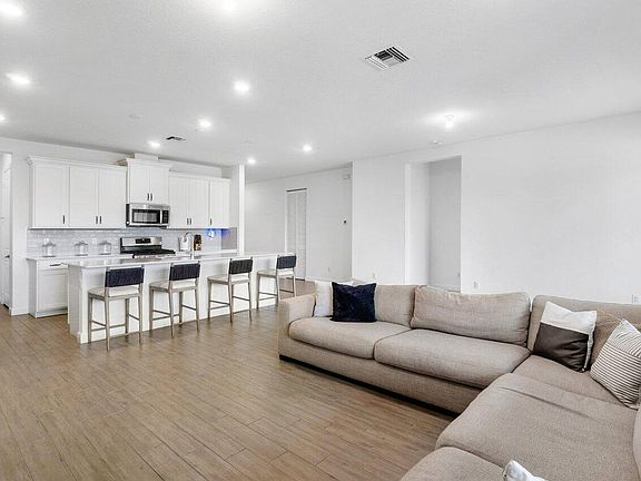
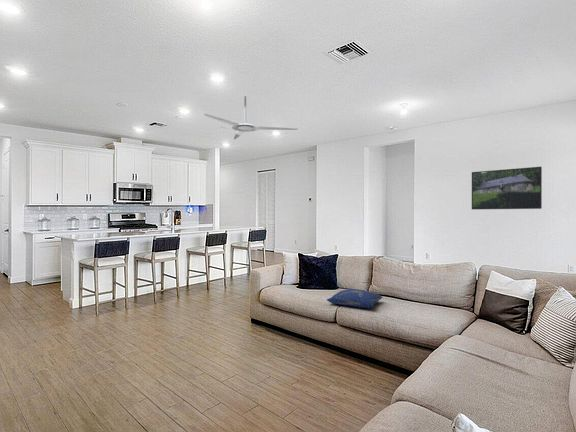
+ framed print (504, 189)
+ cushion (356, 297)
+ ceiling fan (245, 114)
